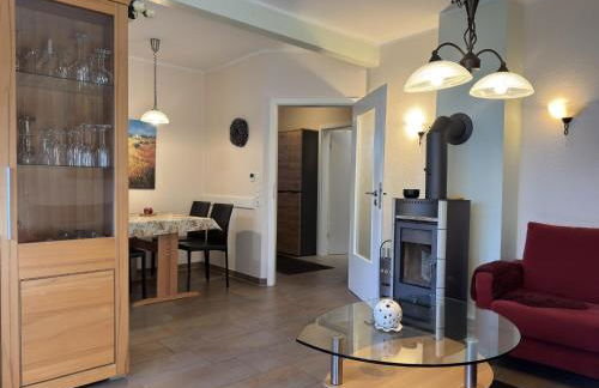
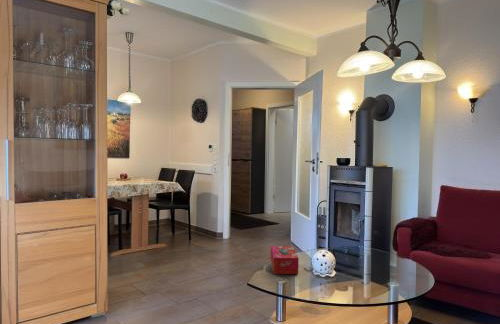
+ tissue box (283, 259)
